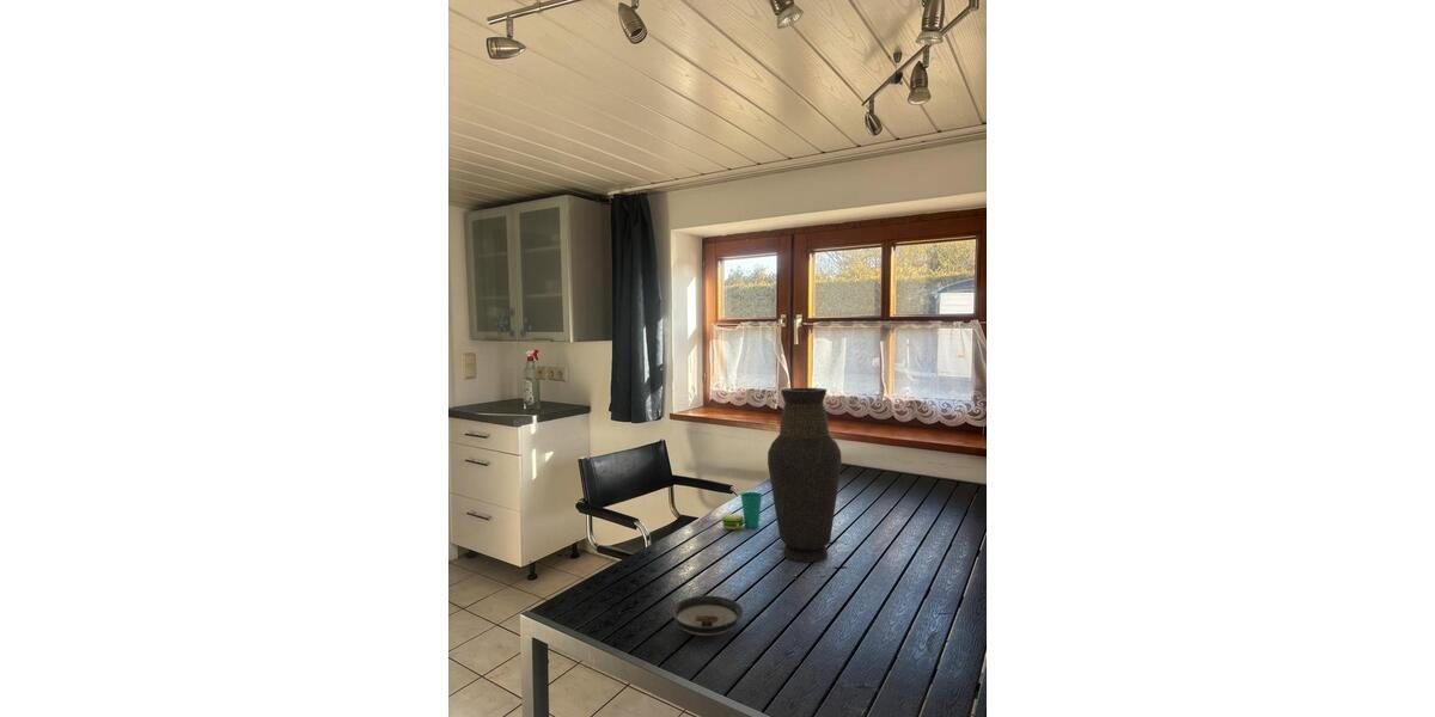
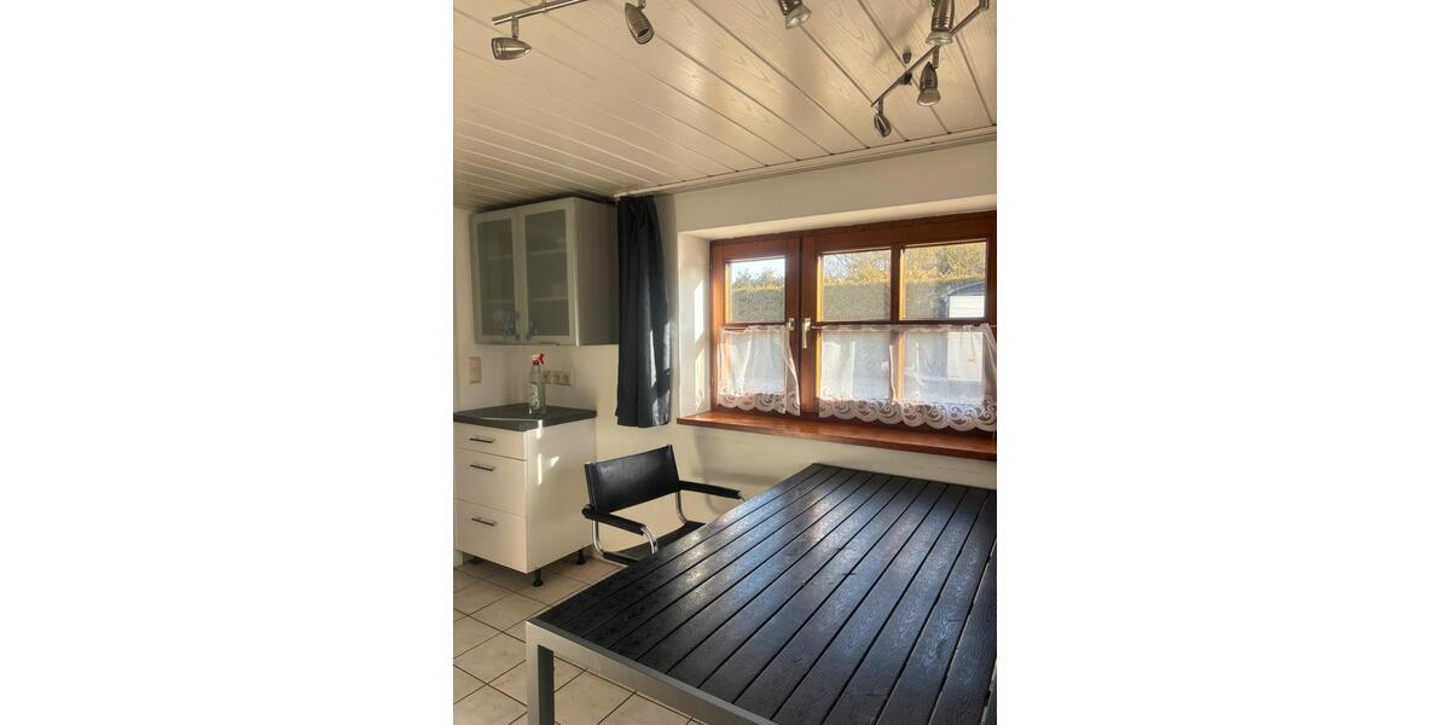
- vase (804, 471)
- cup (743, 510)
- saucer (707, 619)
